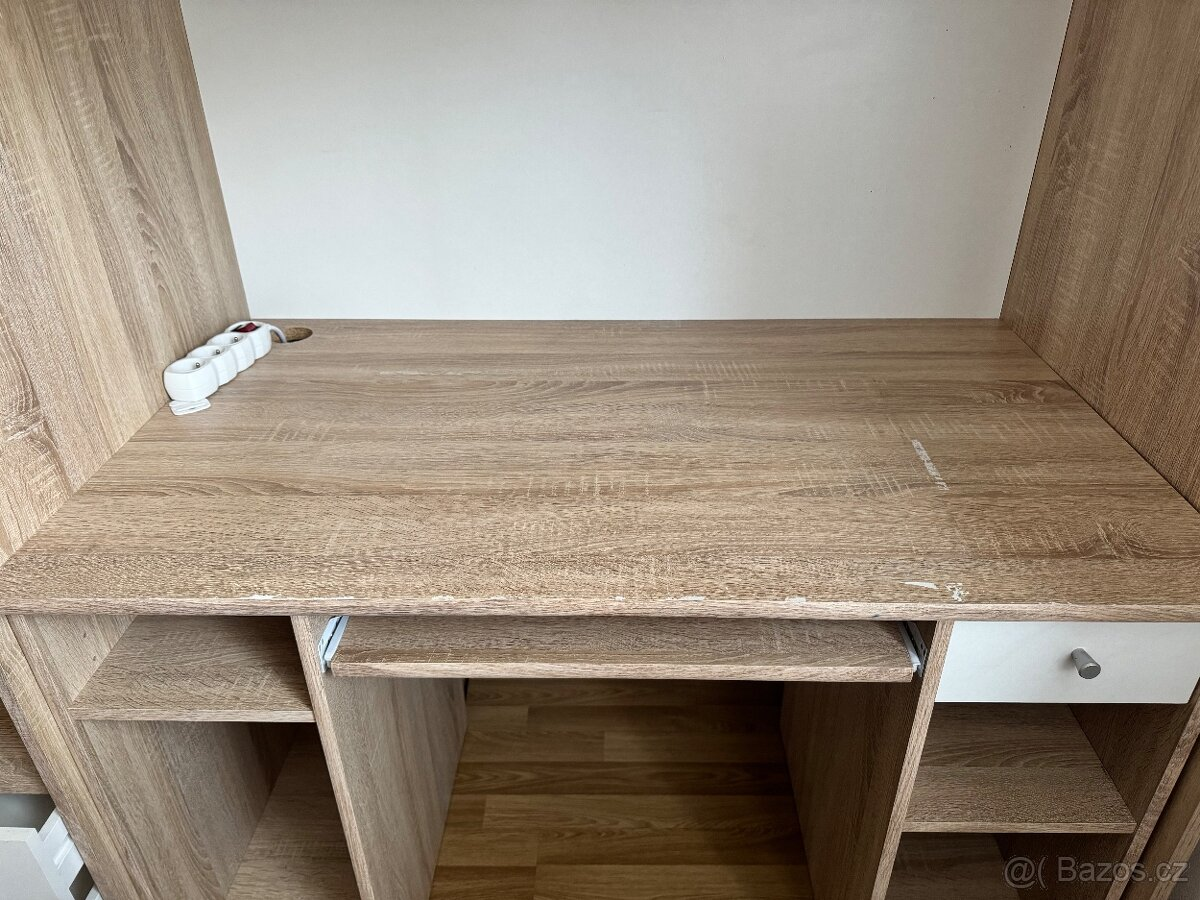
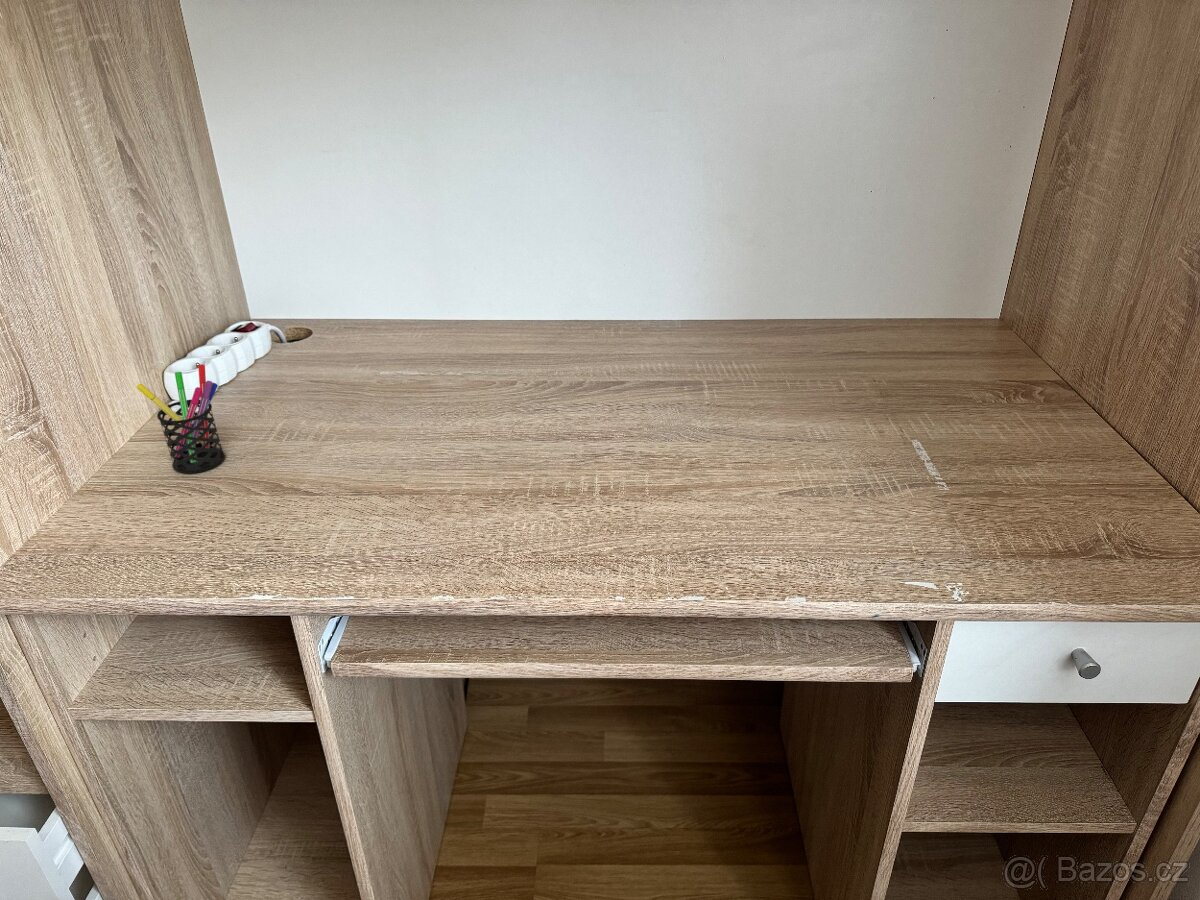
+ pen holder (189, 414)
